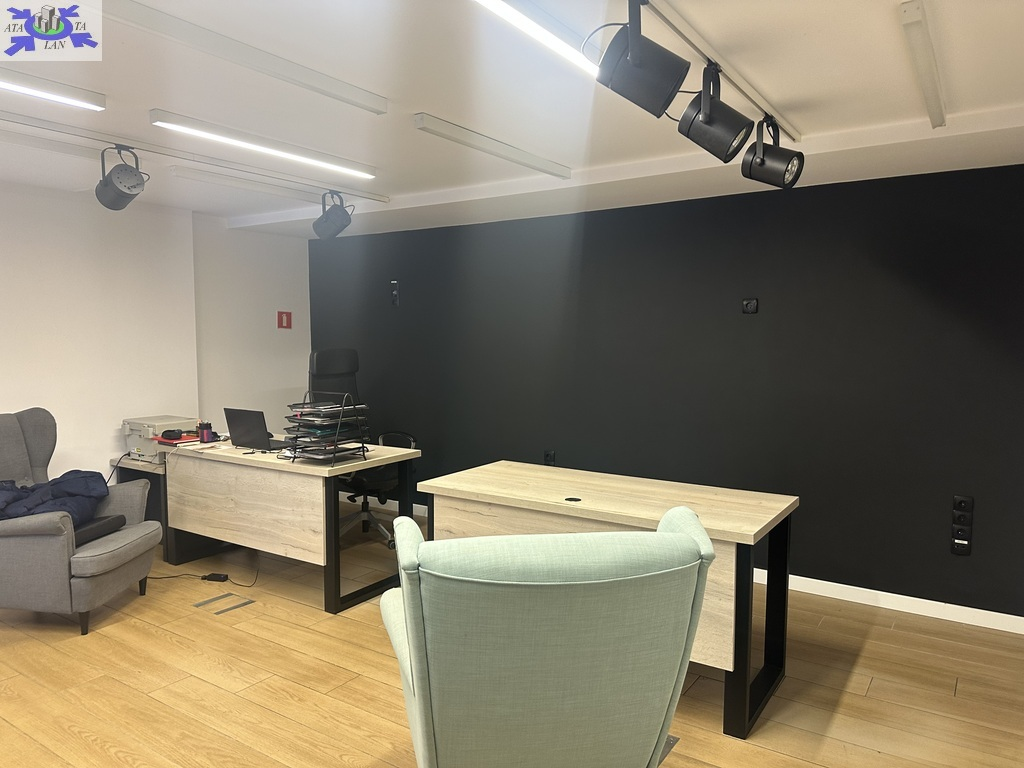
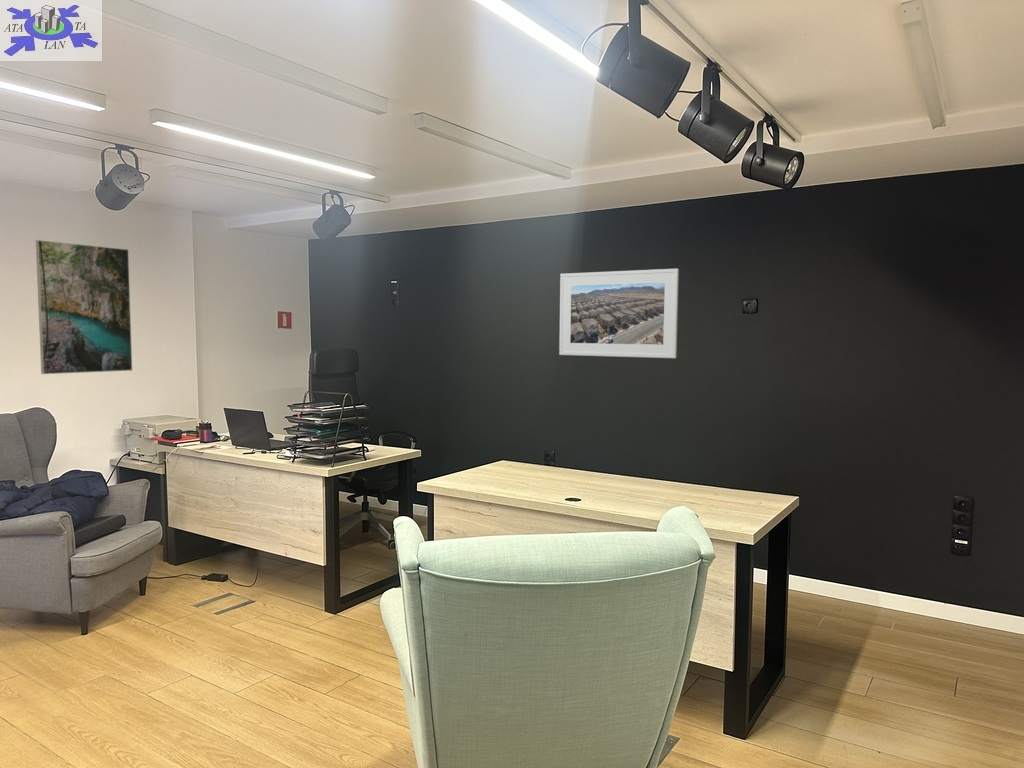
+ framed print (615, 314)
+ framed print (86, 309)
